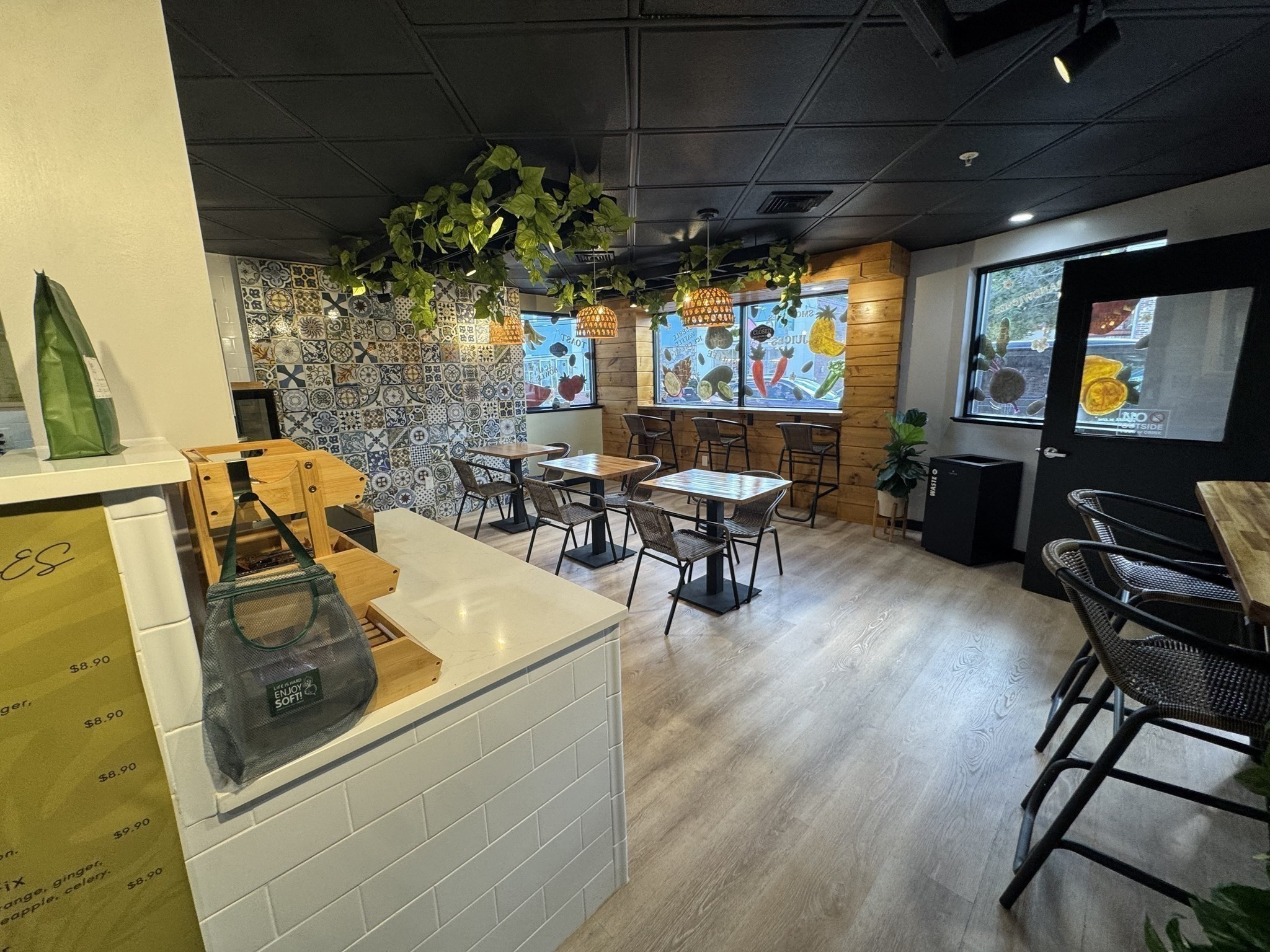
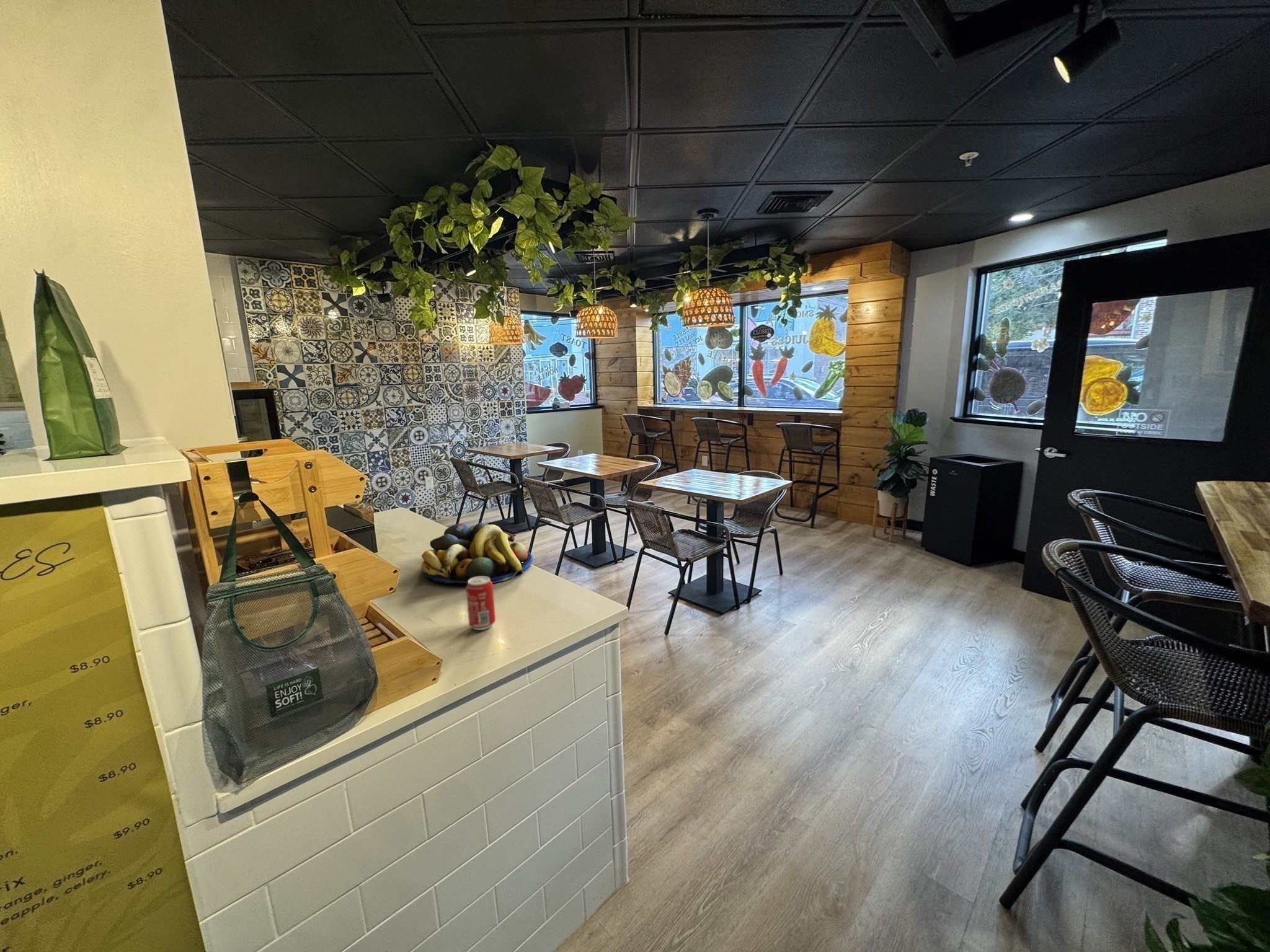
+ beverage can (481, 603)
+ fruit bowl (479, 546)
